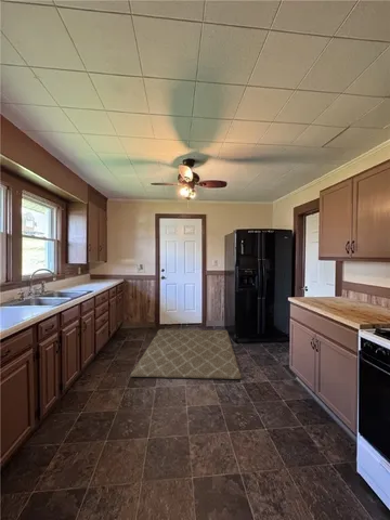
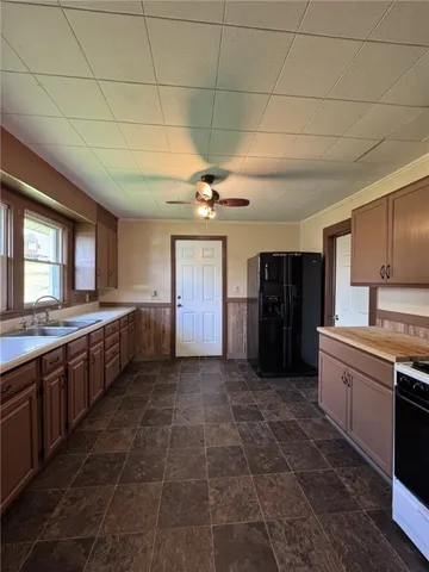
- rug (190, 348)
